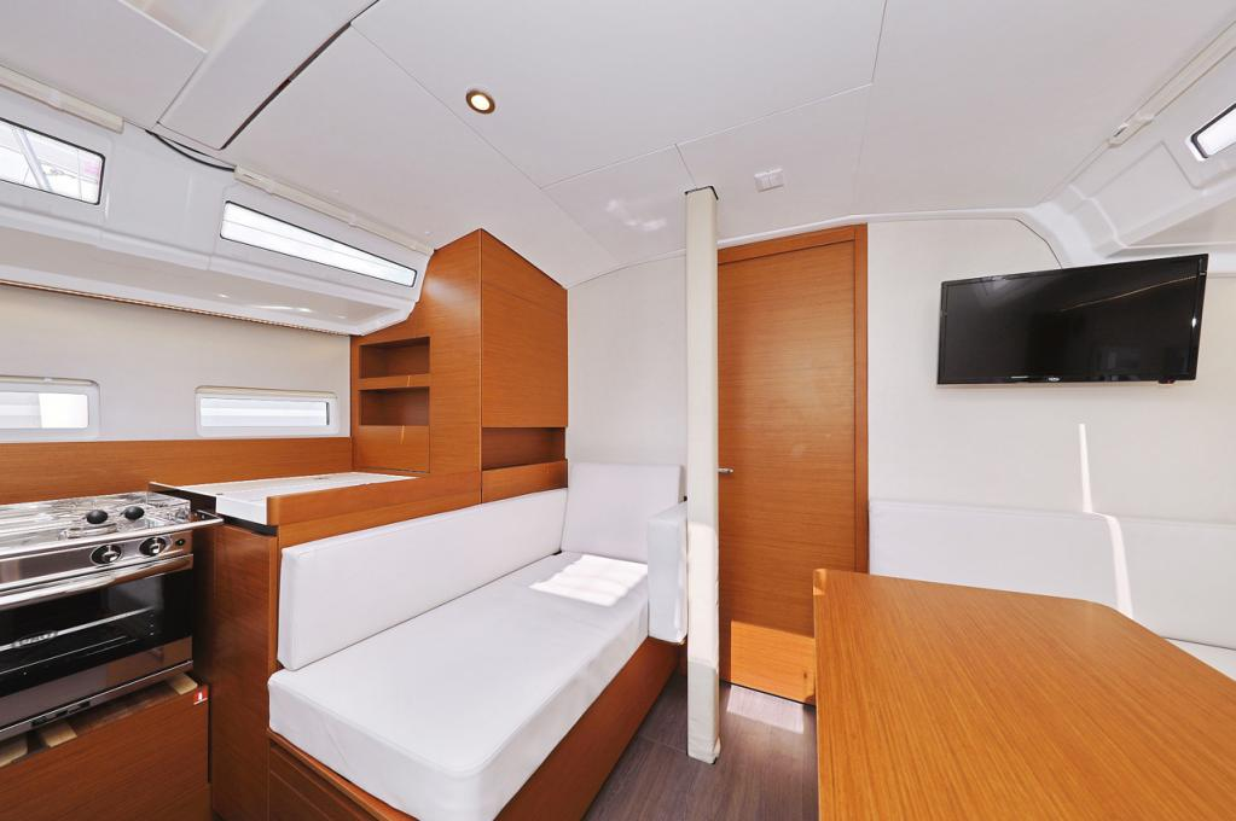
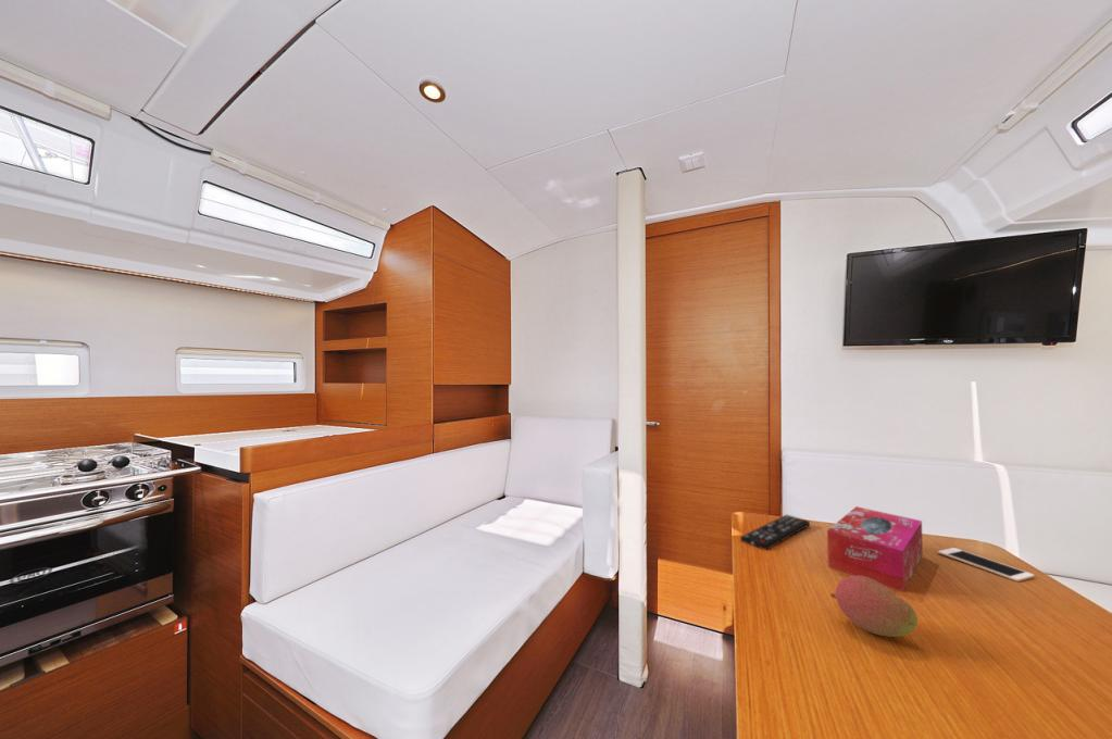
+ remote control (776, 529)
+ tissue box (876, 542)
+ fruit (871, 604)
+ cell phone (983, 563)
